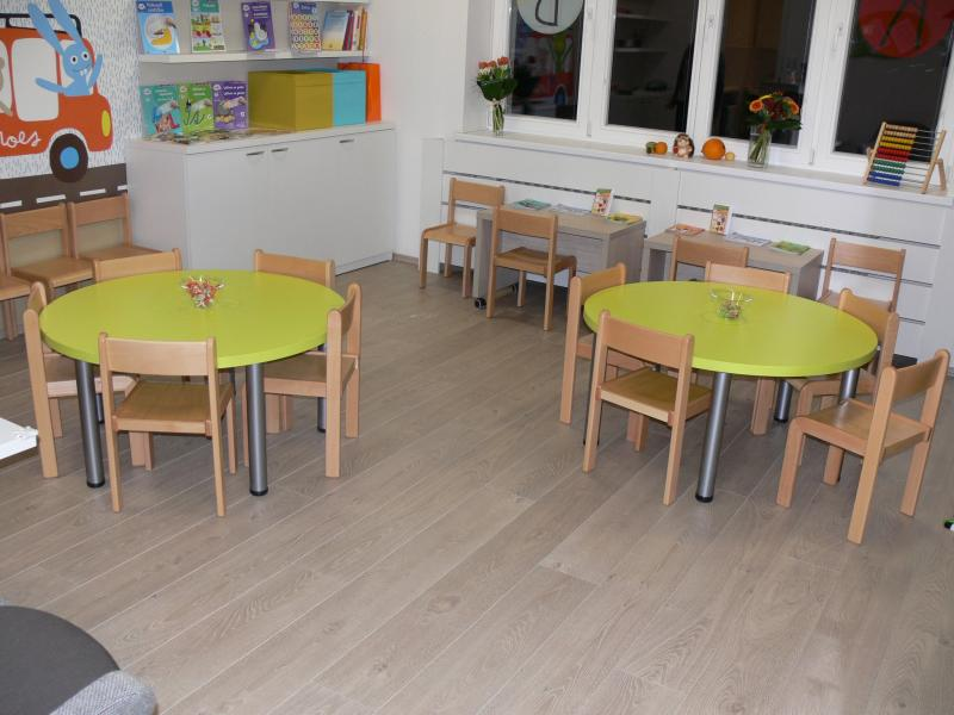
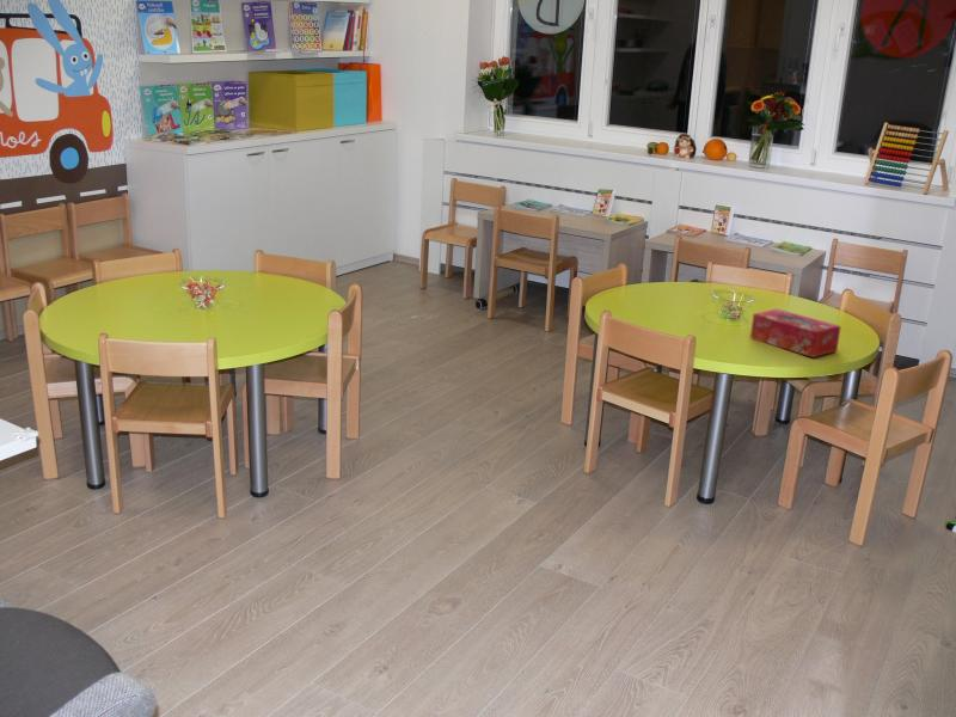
+ tissue box (793, 332)
